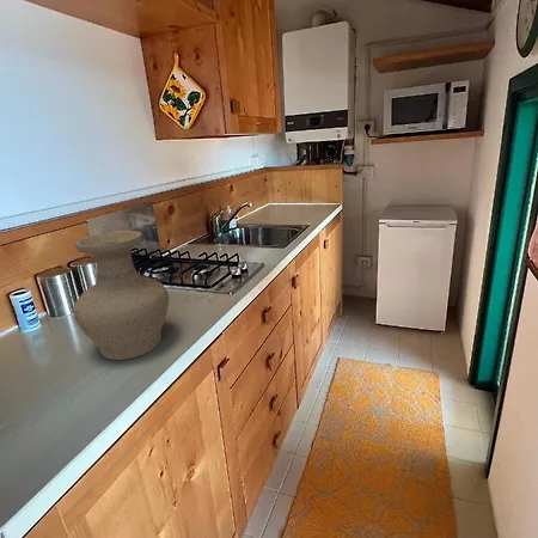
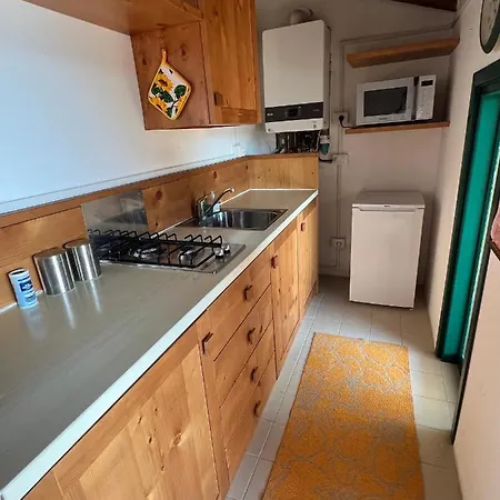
- vase (121, 293)
